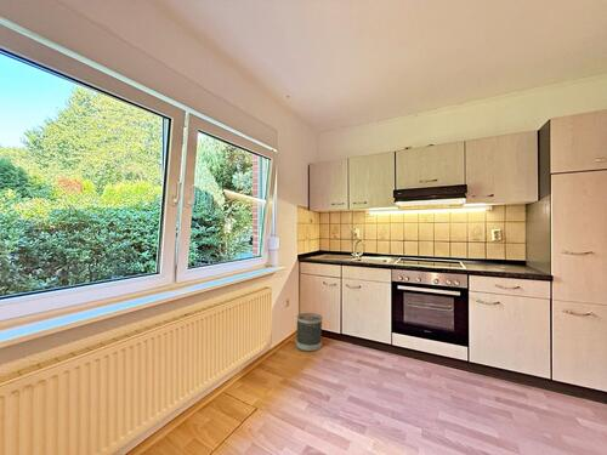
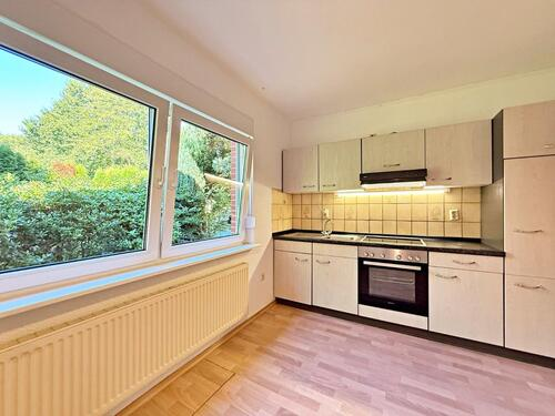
- wastebasket (308, 330)
